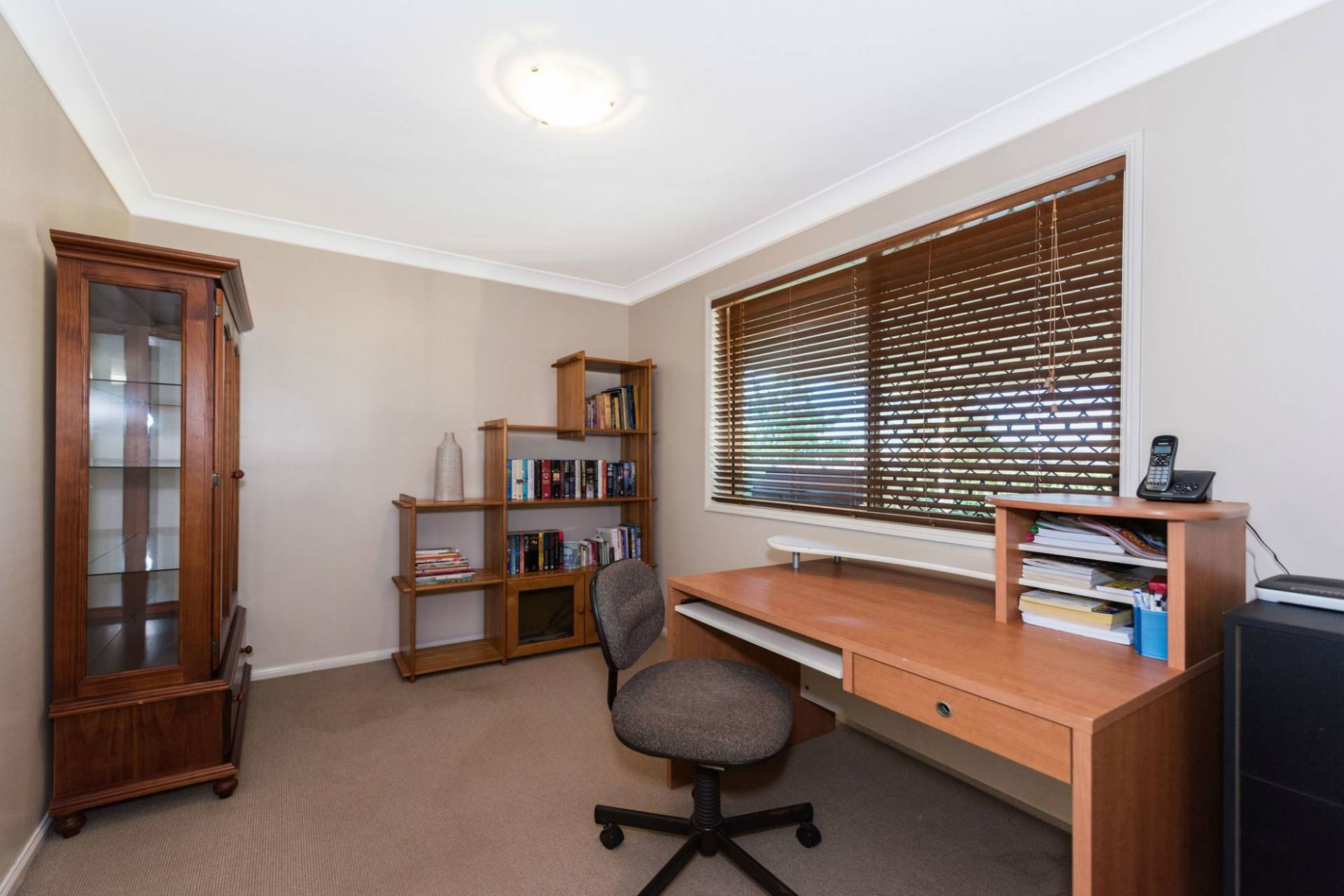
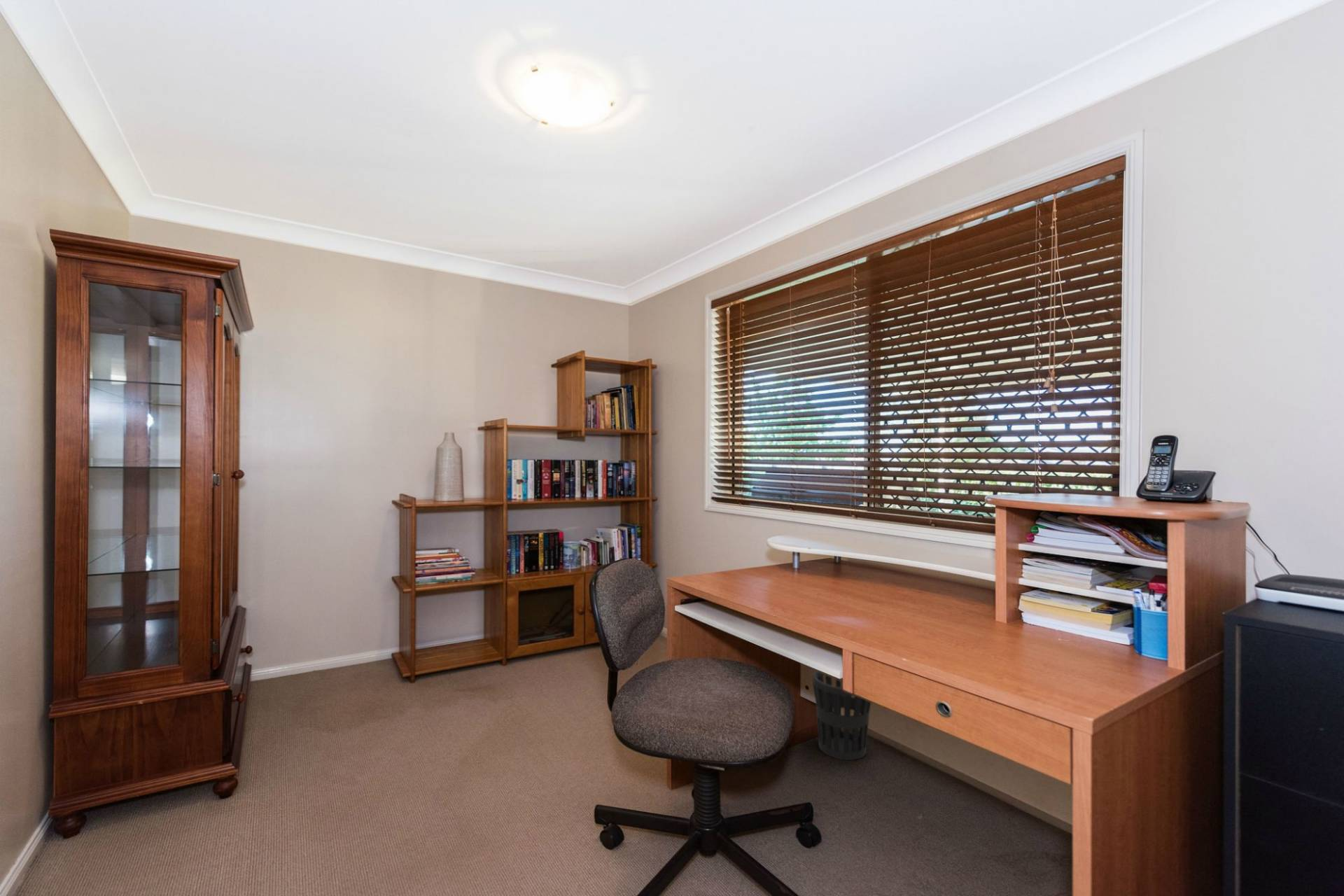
+ wastebasket (841, 713)
